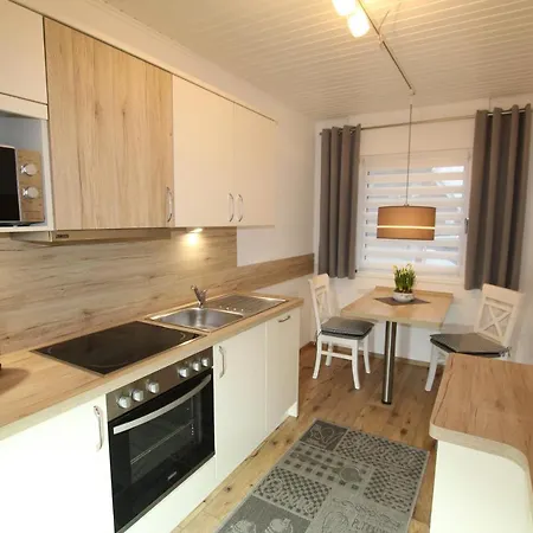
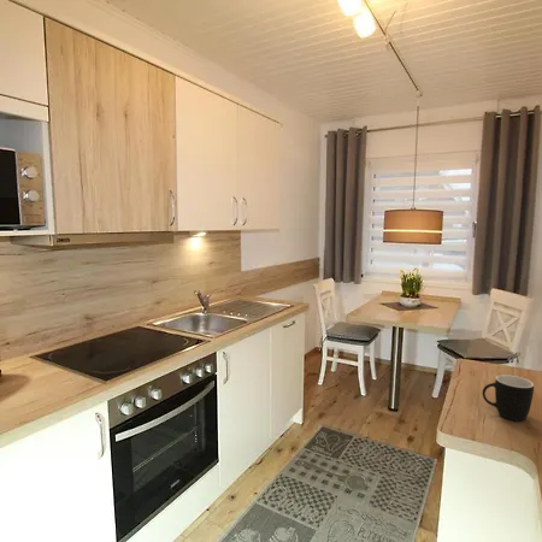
+ mug (506, 396)
